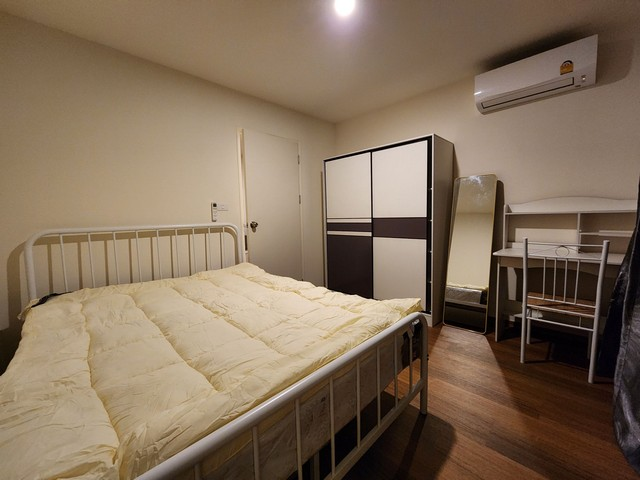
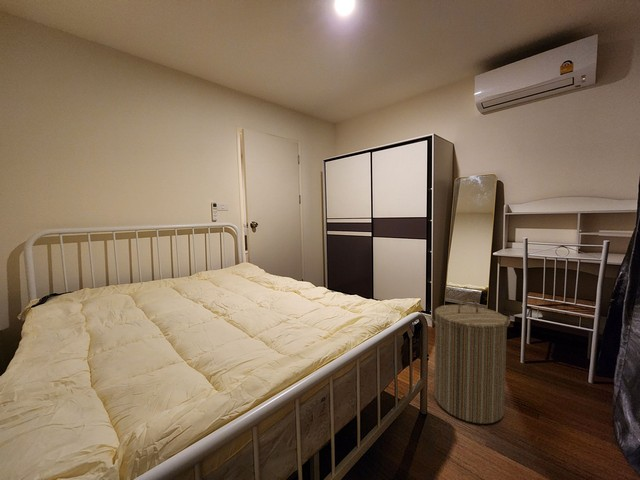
+ laundry hamper (468, 351)
